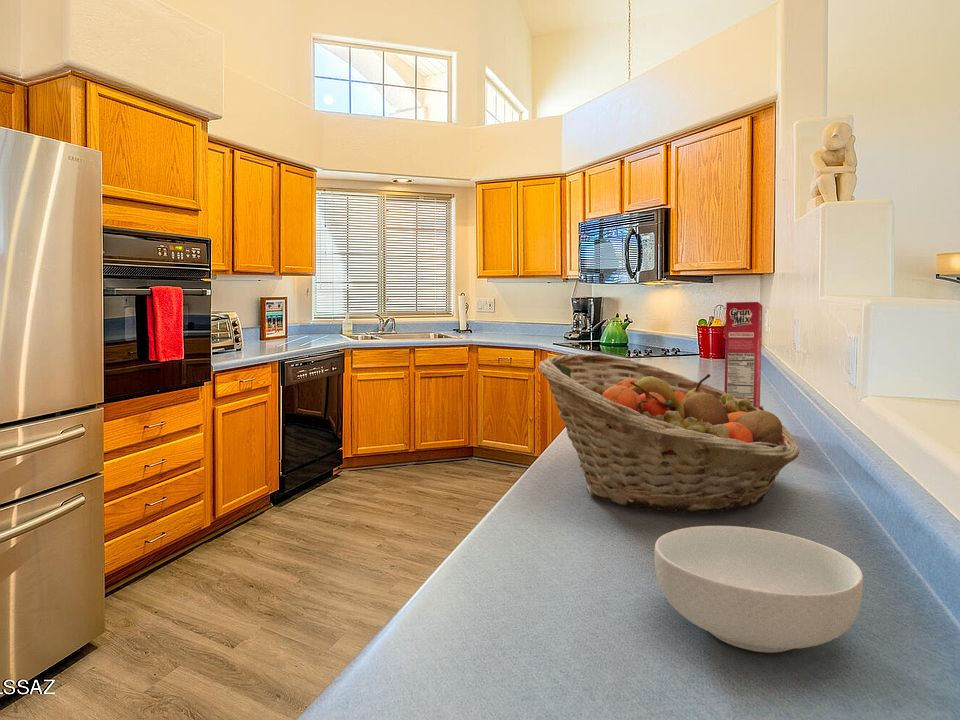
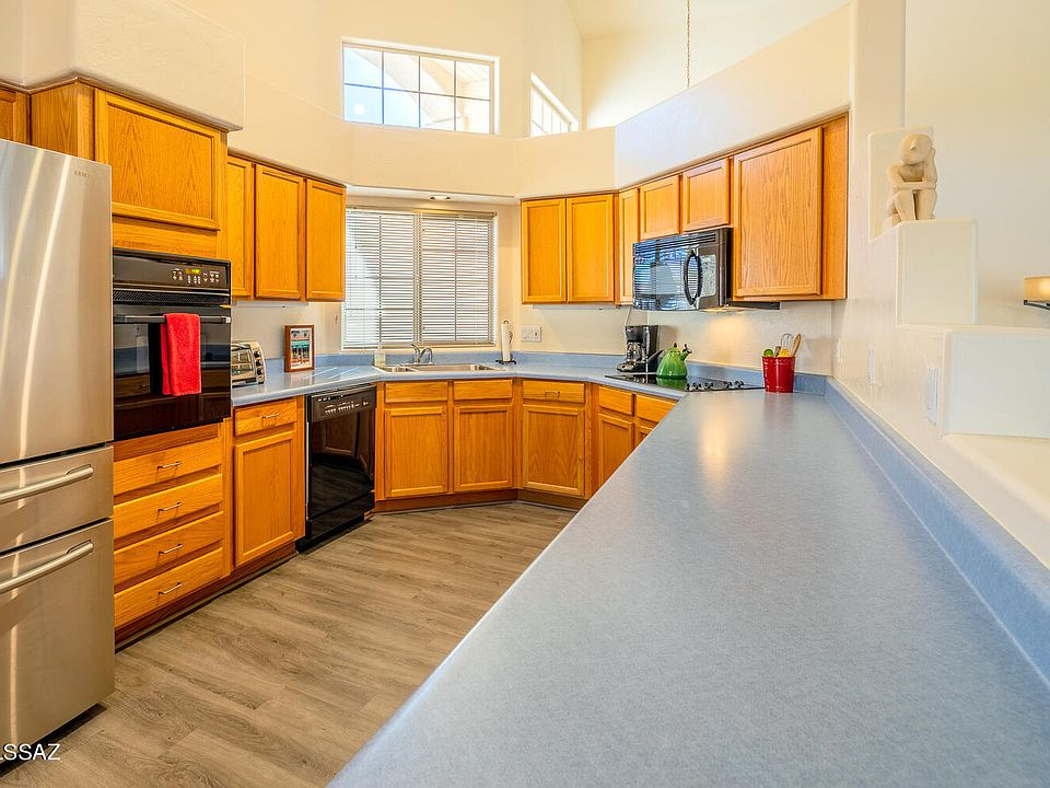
- fruit basket (664, 420)
- cereal box (743, 369)
- cereal bowl (751, 591)
